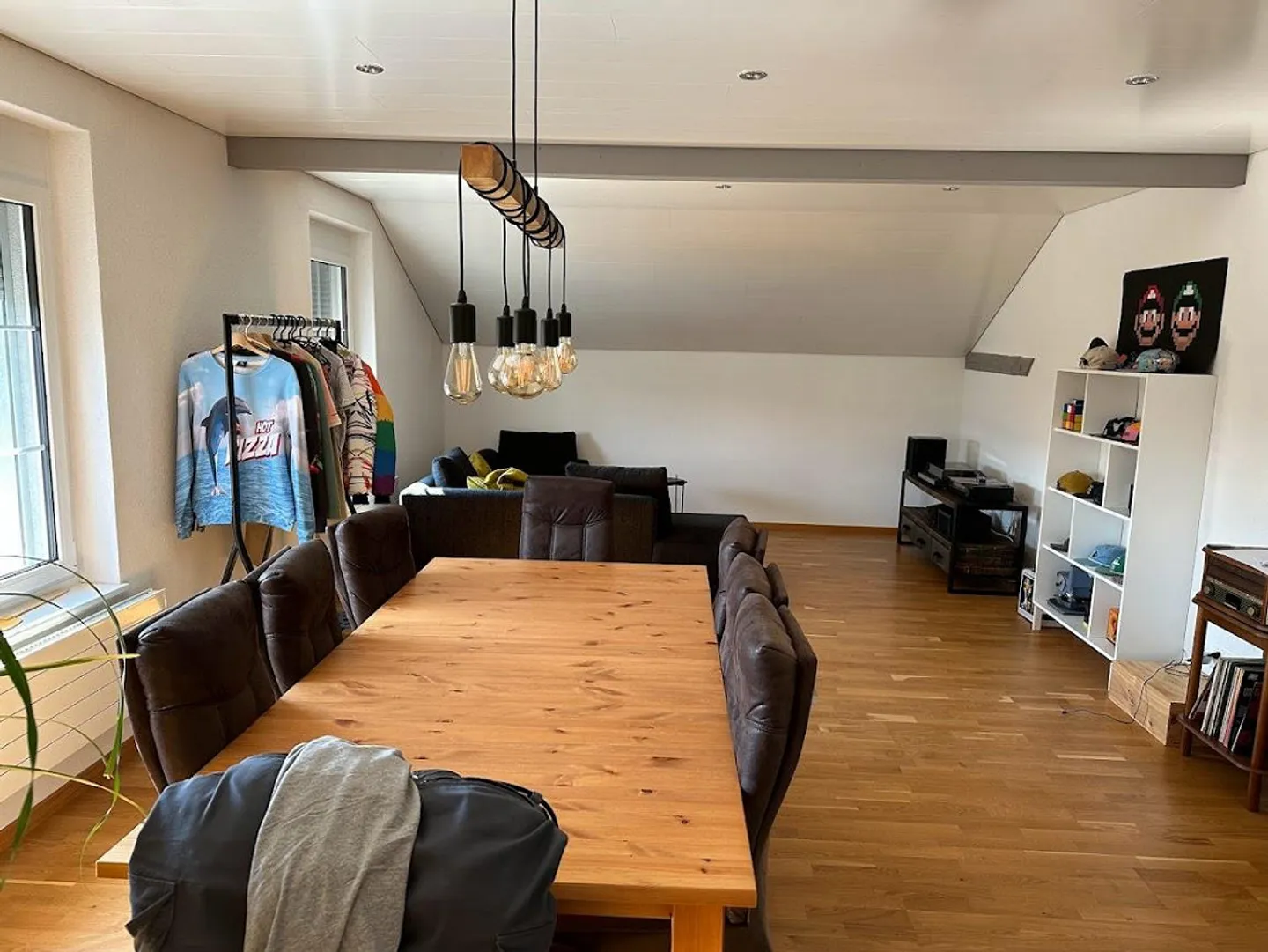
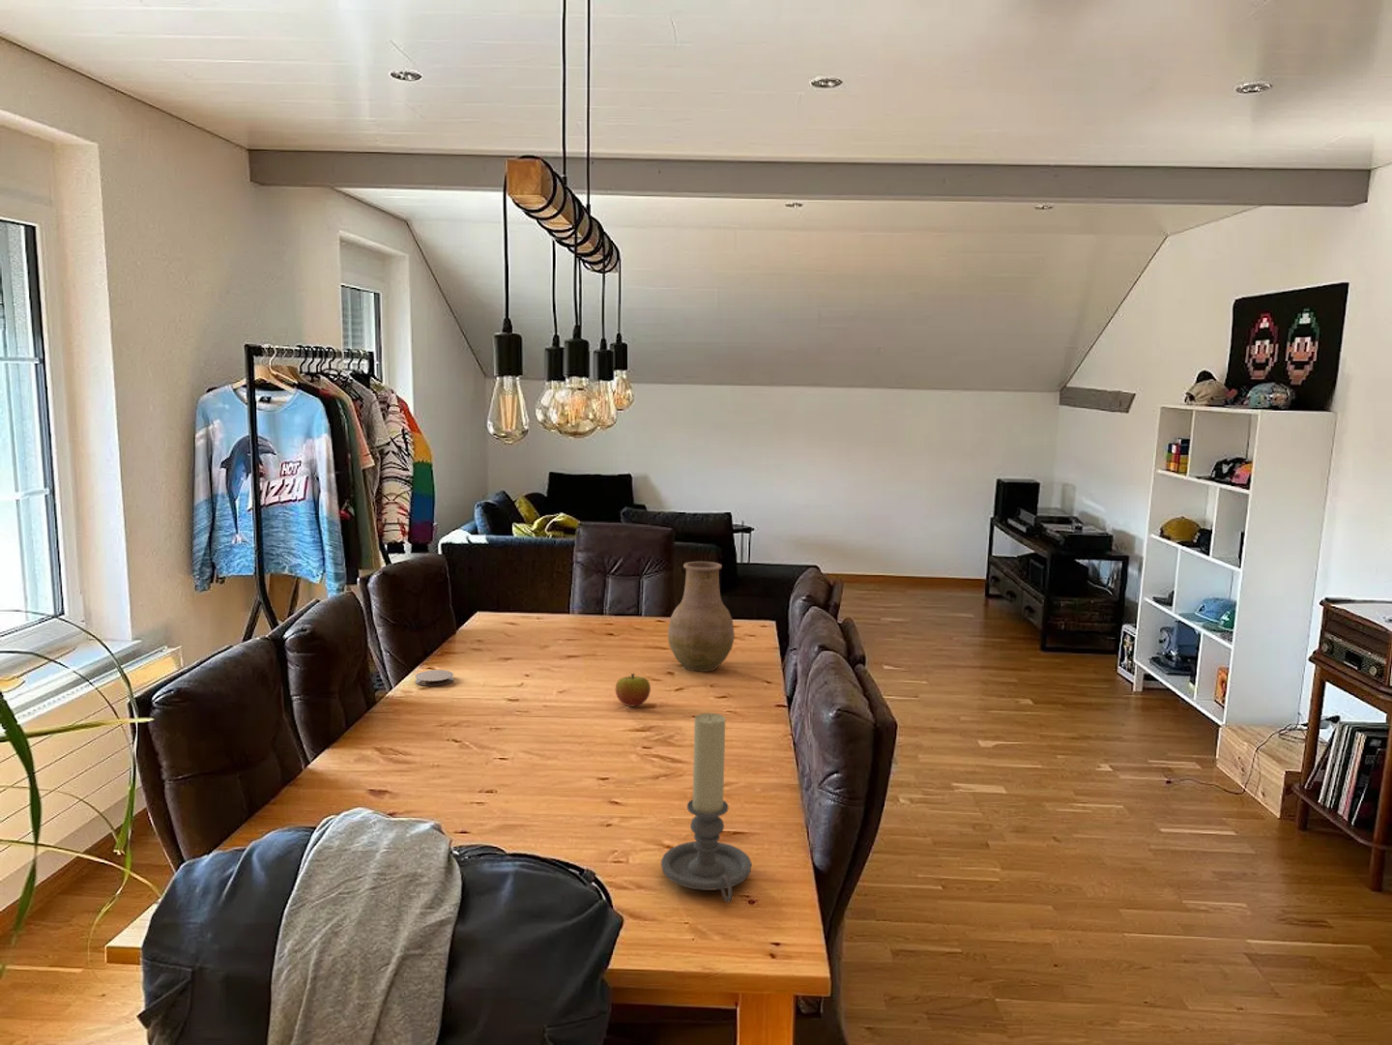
+ vase (700, 616)
+ candle holder (710, 799)
+ coaster (434, 677)
+ apple (632, 689)
